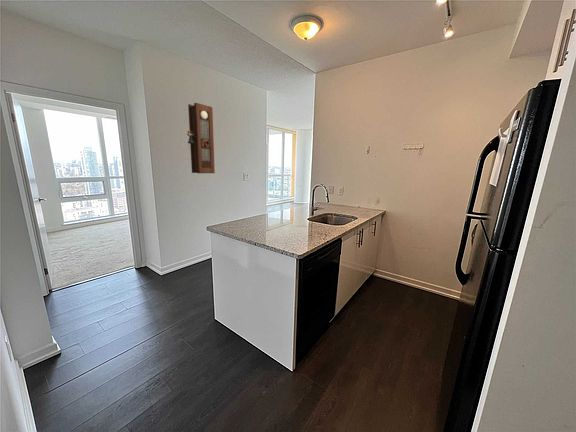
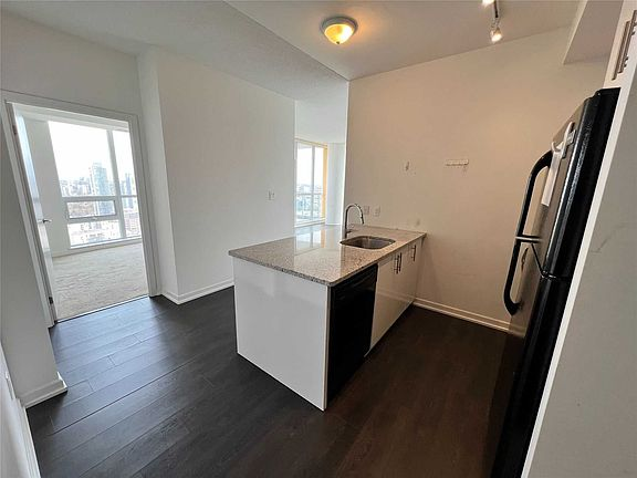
- pendulum clock (200, 140)
